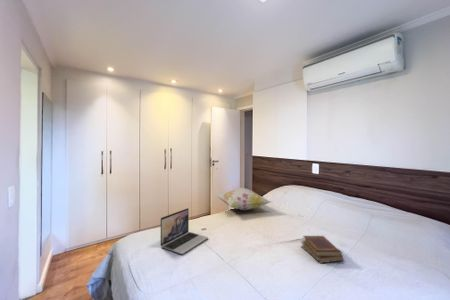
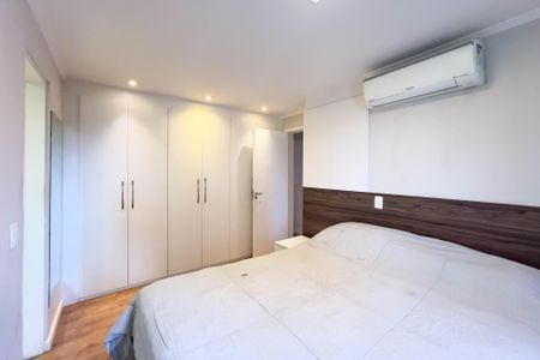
- book set (320, 247)
- laptop (185, 228)
- decorative pillow (241, 198)
